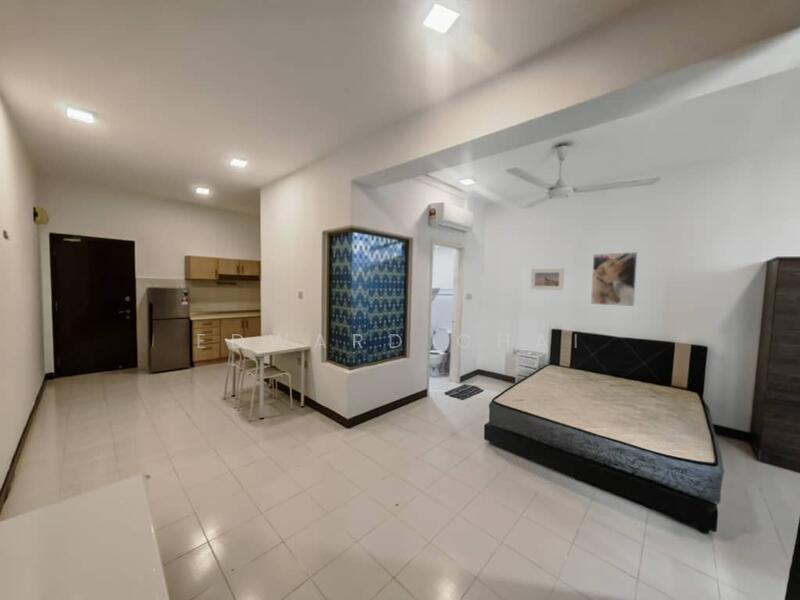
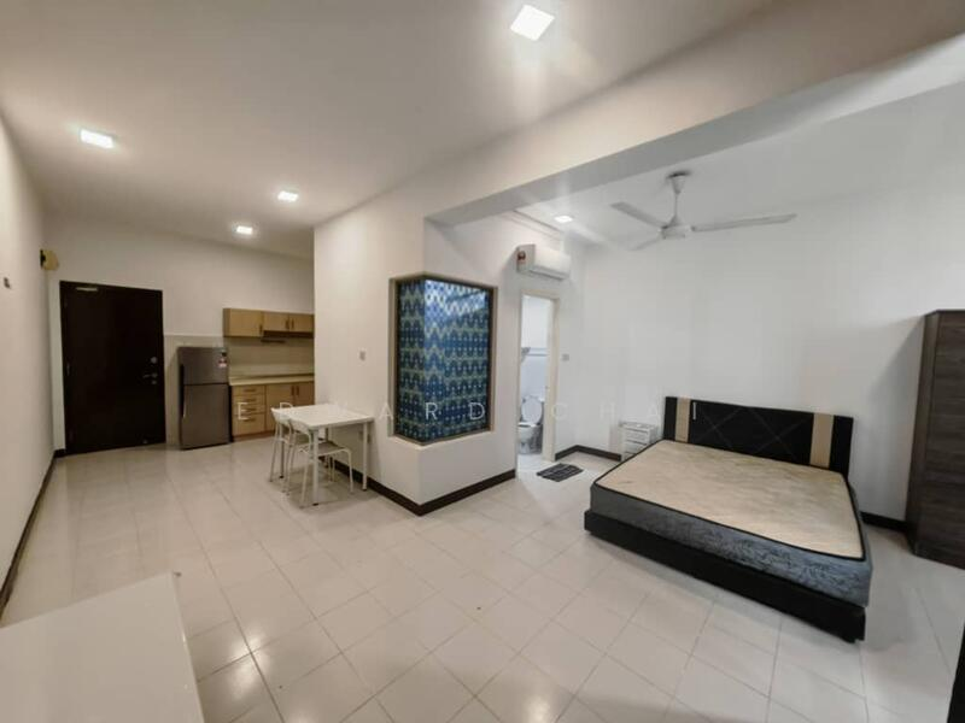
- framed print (613, 279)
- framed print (546, 279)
